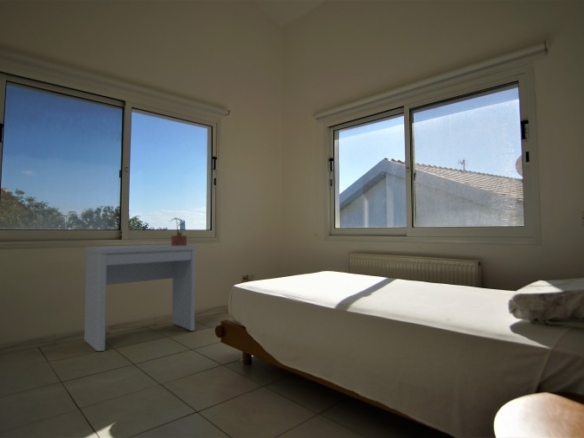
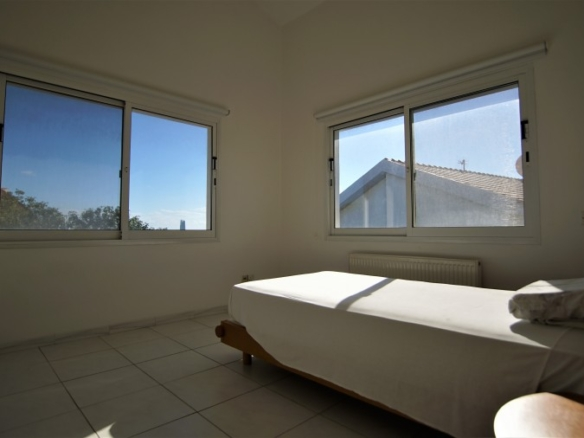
- potted plant (177, 231)
- desk (140, 281)
